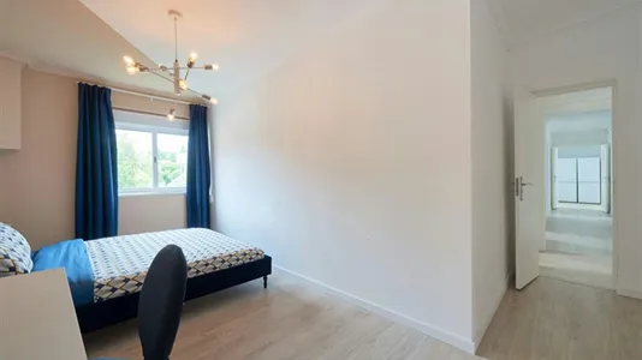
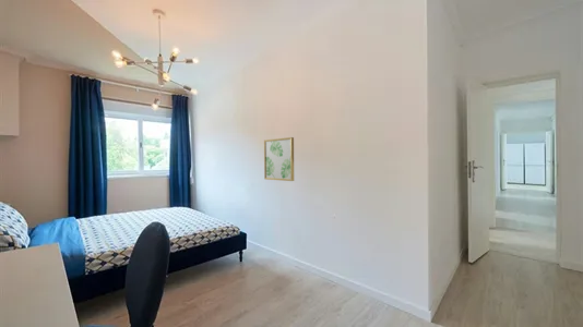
+ wall art (277, 159)
